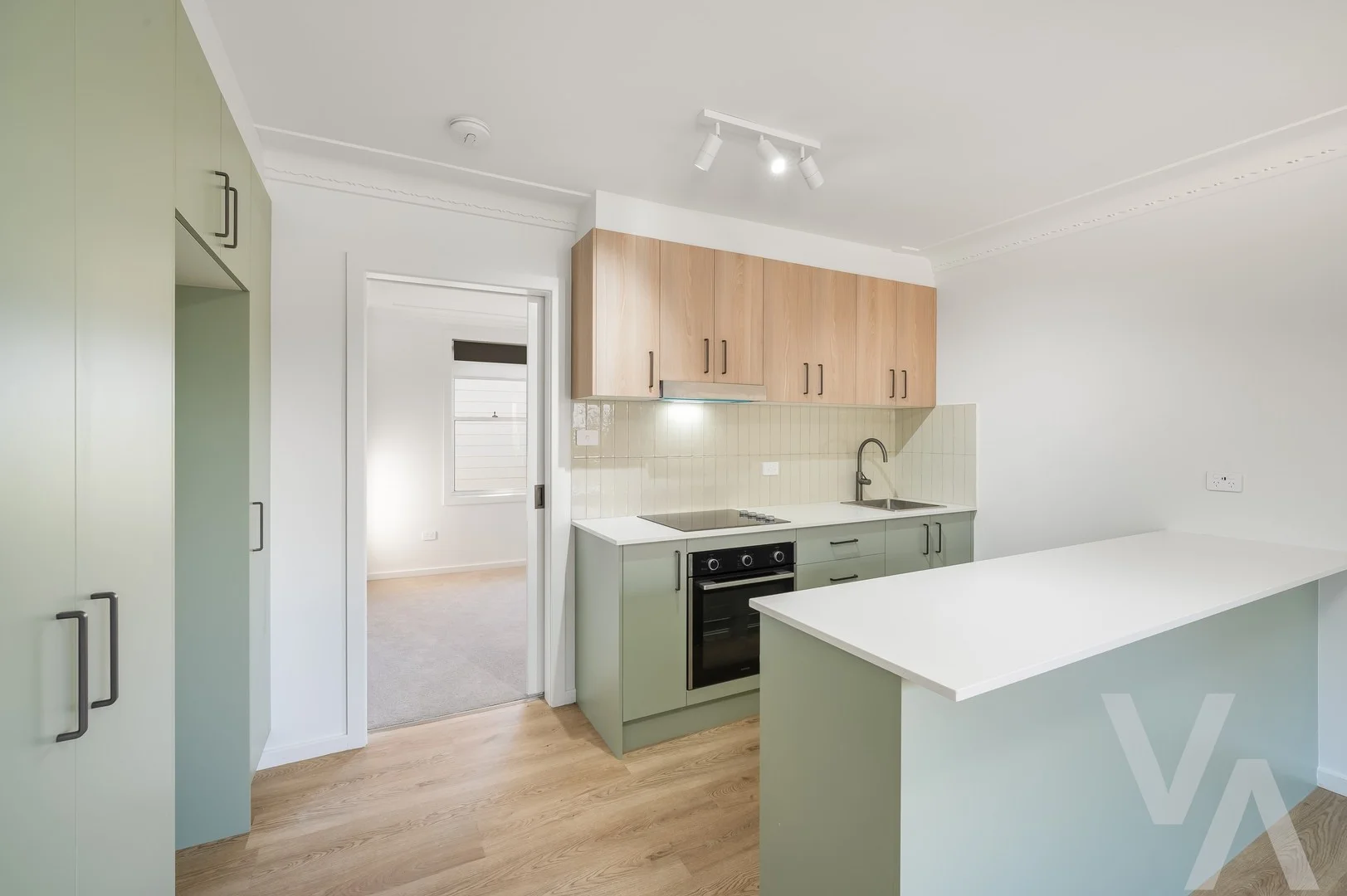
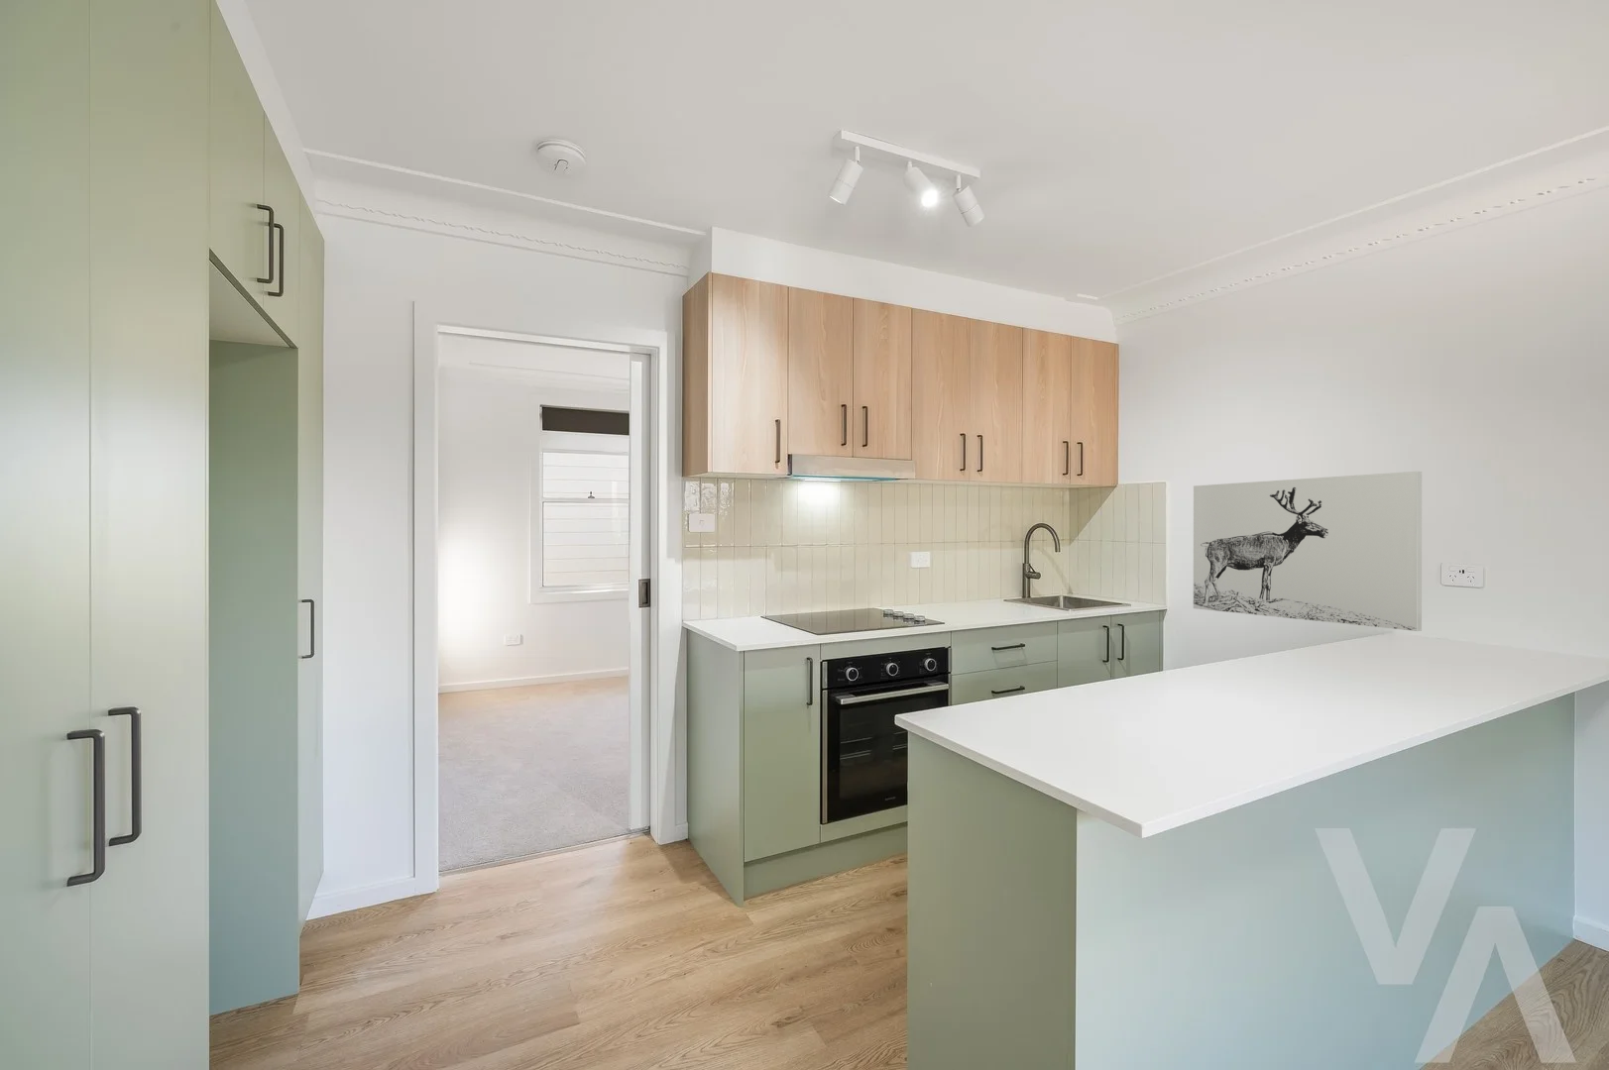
+ wall art (1292, 549)
